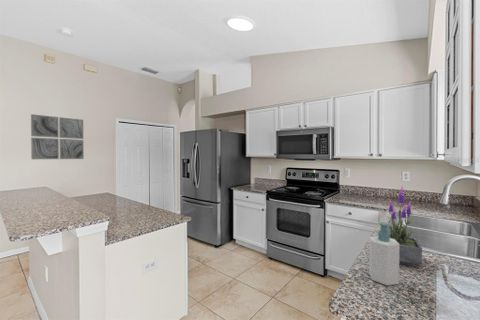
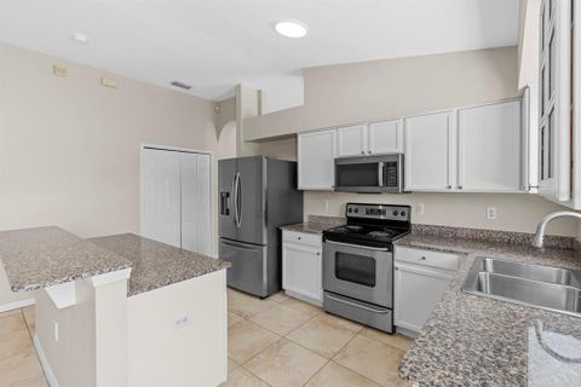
- wall art (59, 137)
- soap bottle (383, 251)
- potted plant (398, 222)
